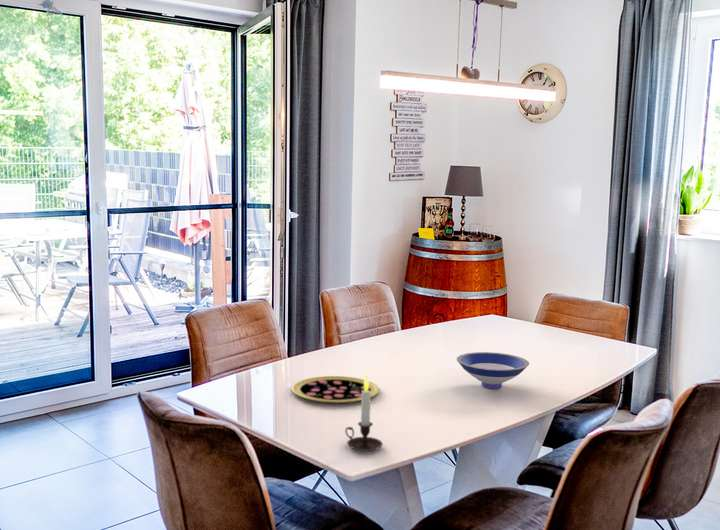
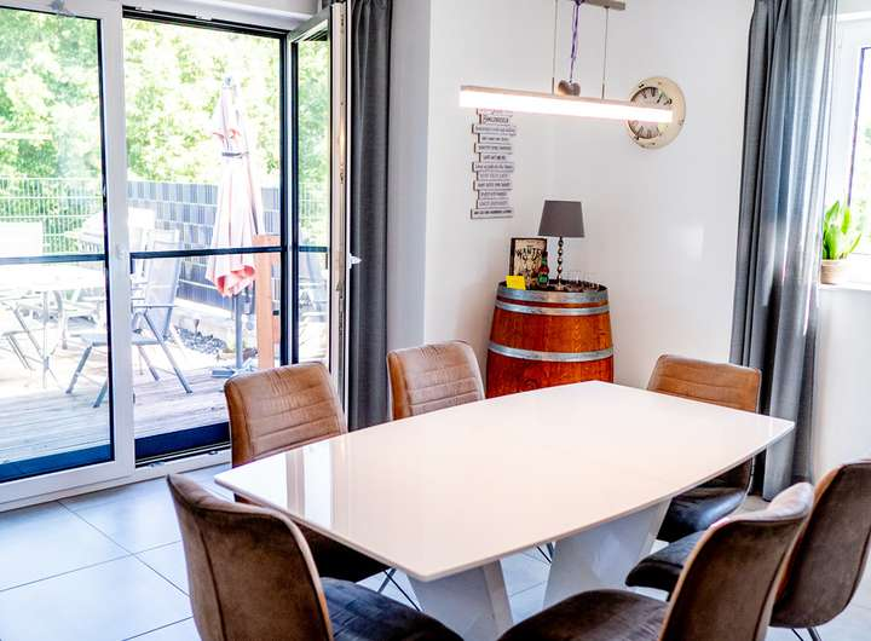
- bowl (492, 373)
- pizza (335, 389)
- candle (362, 408)
